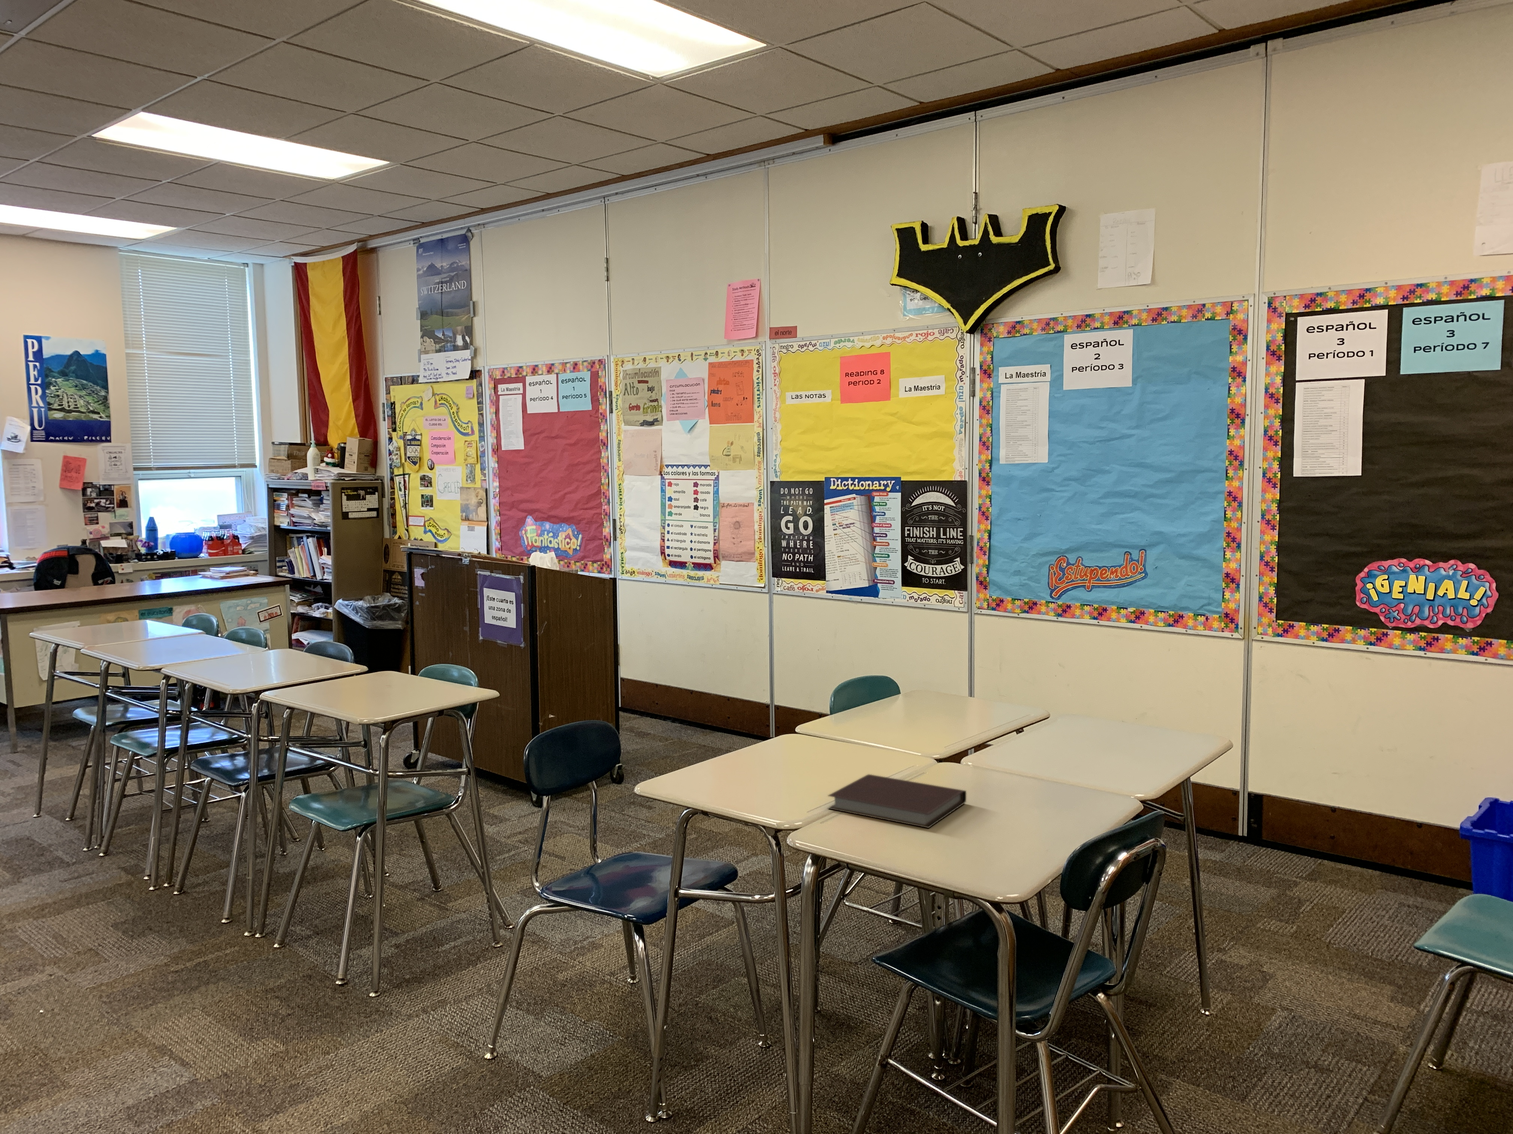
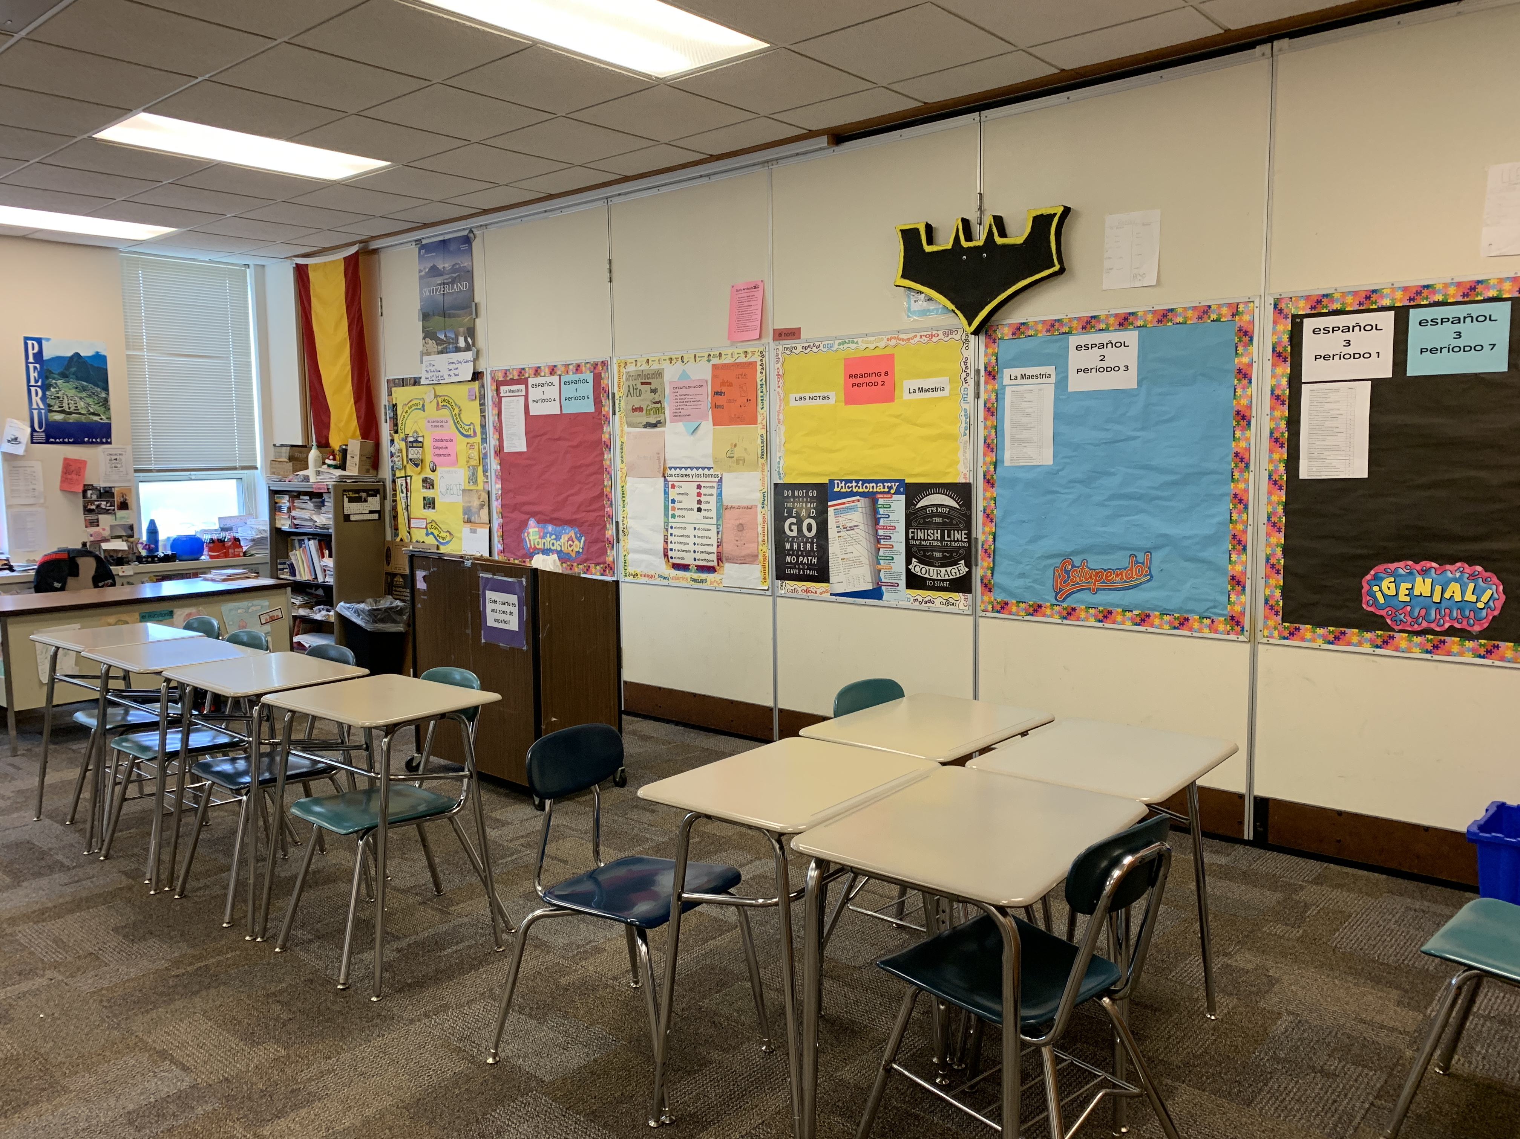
- notebook (897, 799)
